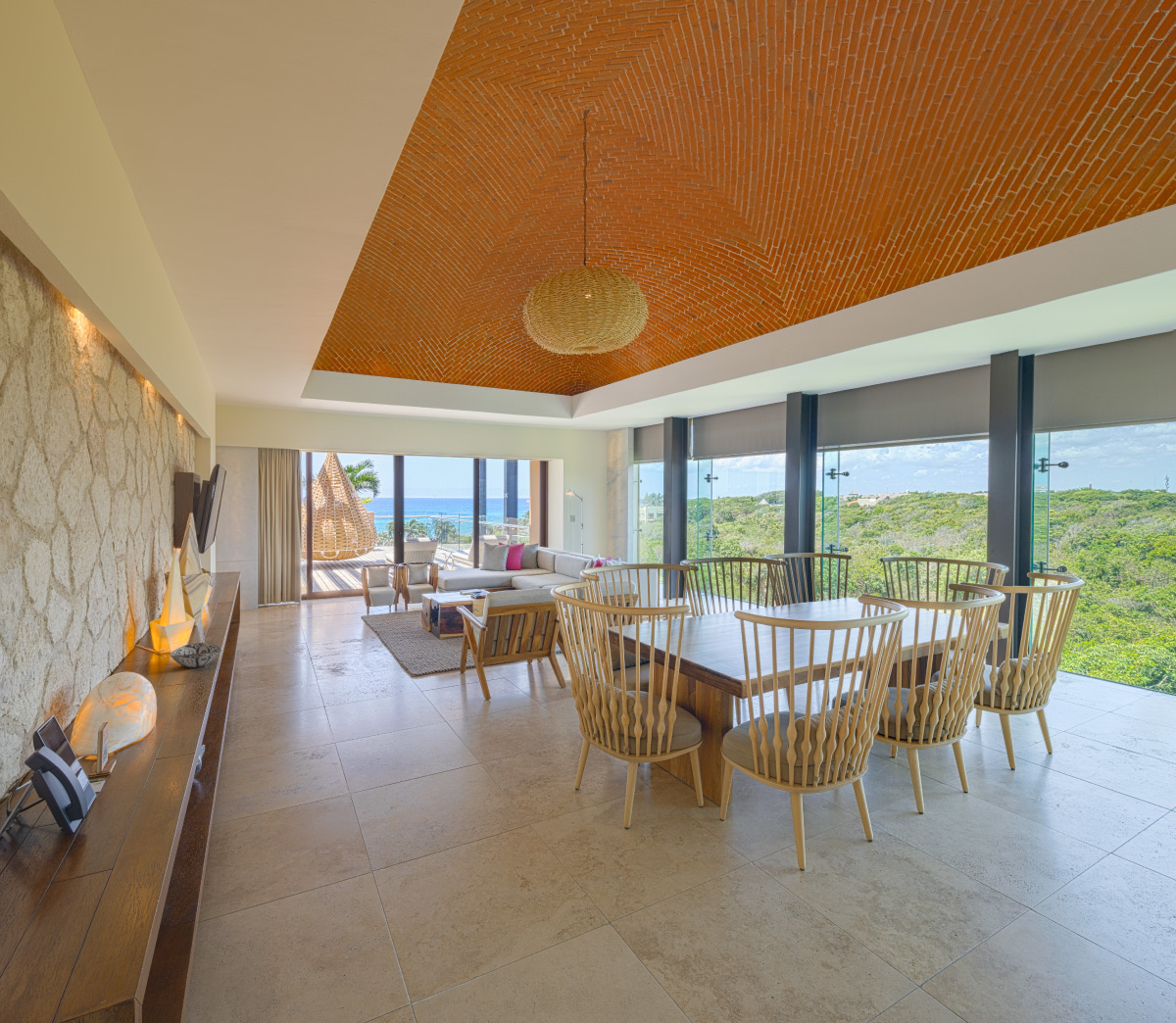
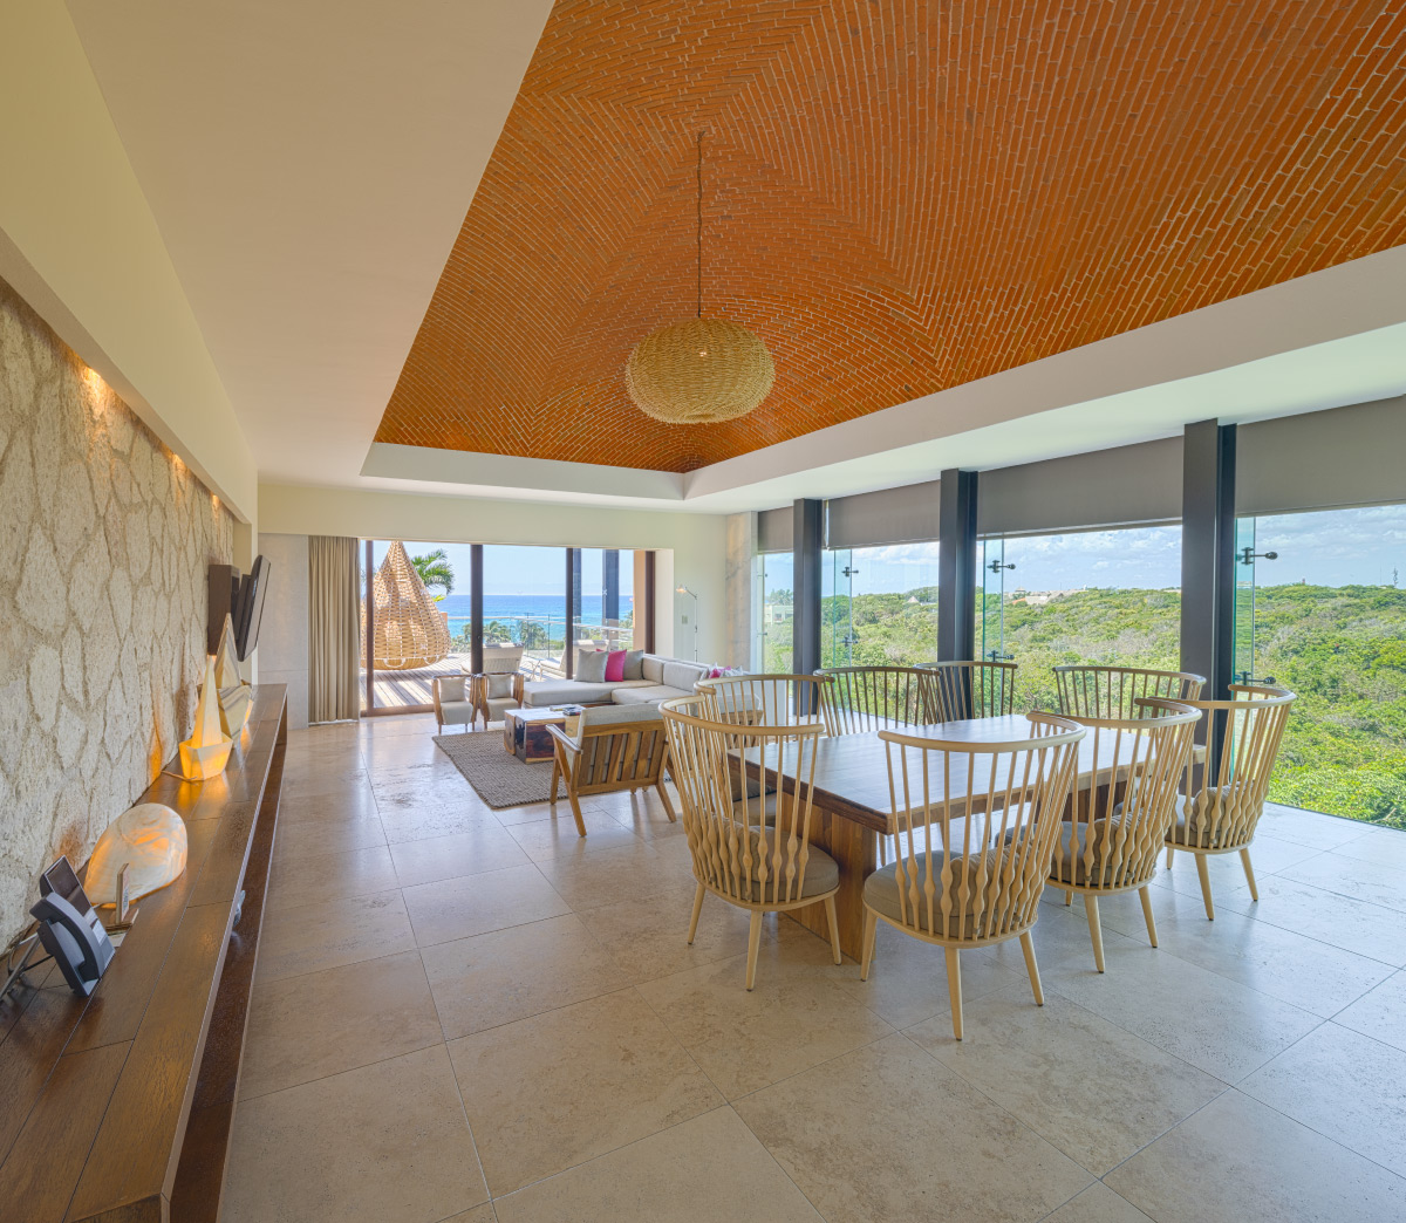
- decorative bowl (196, 657)
